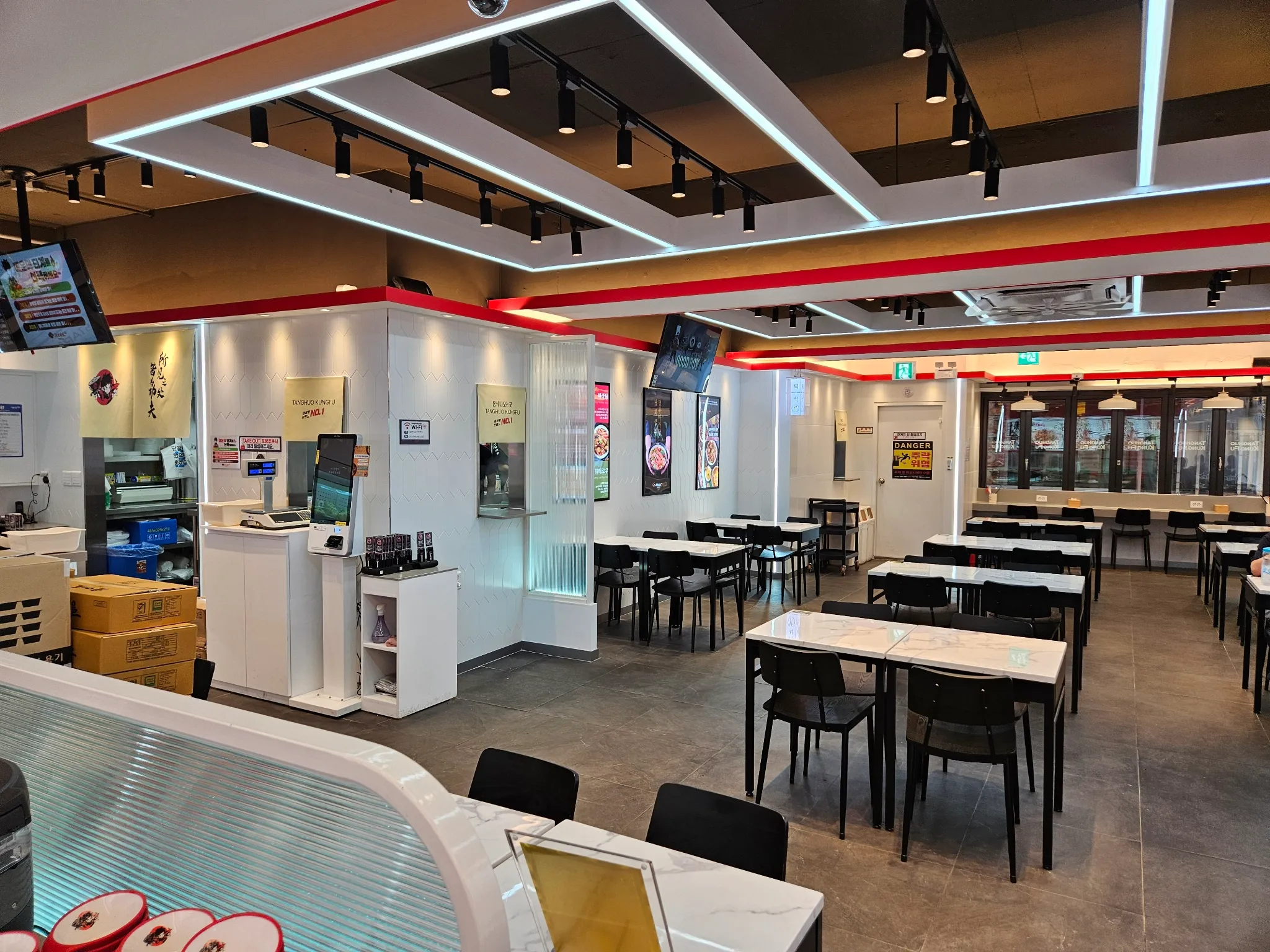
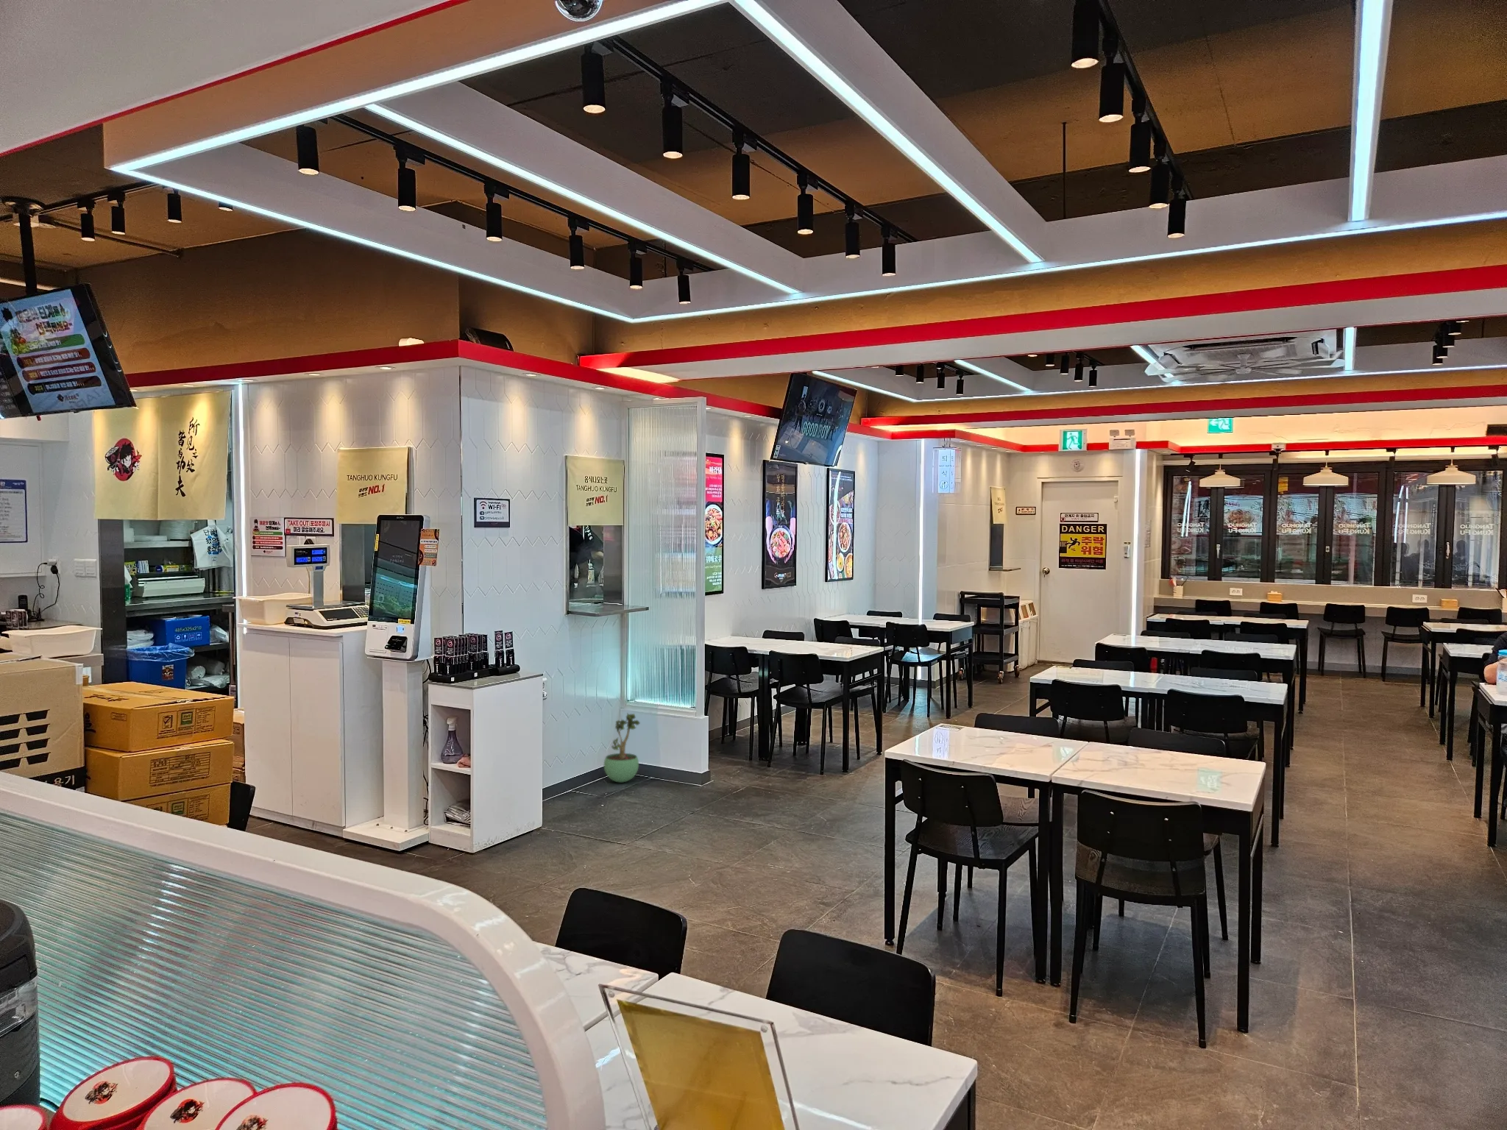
+ potted plant (623, 747)
